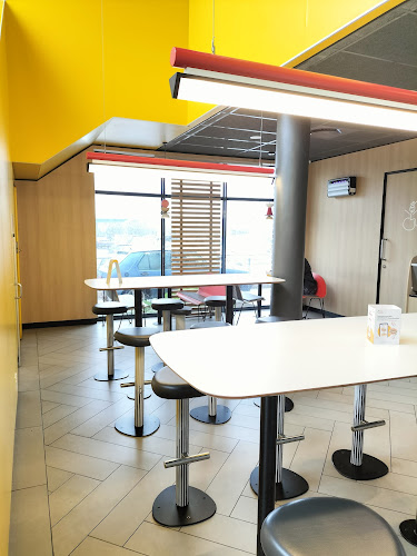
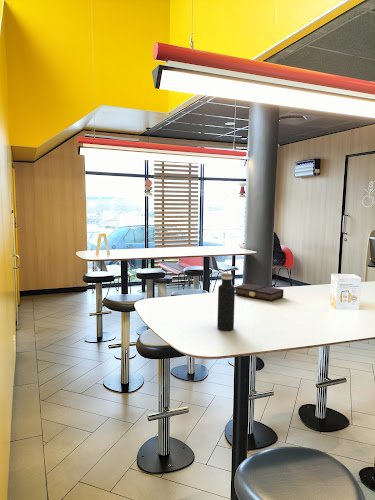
+ book (258, 291)
+ water bottle (226, 301)
